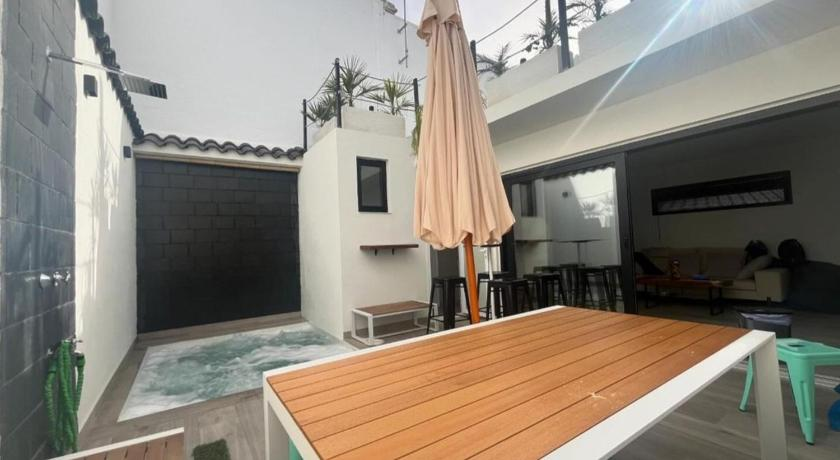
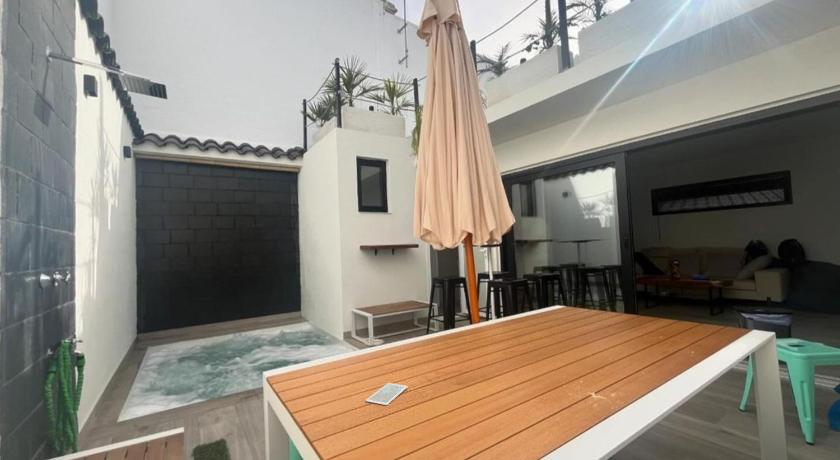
+ smartphone (387, 393)
